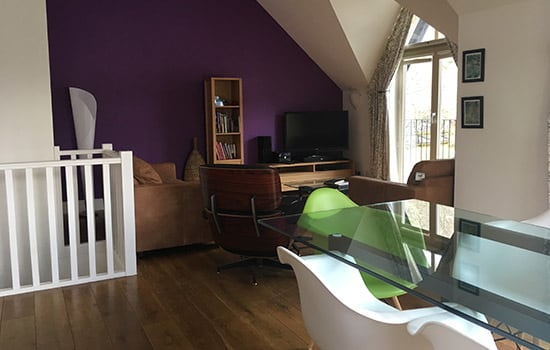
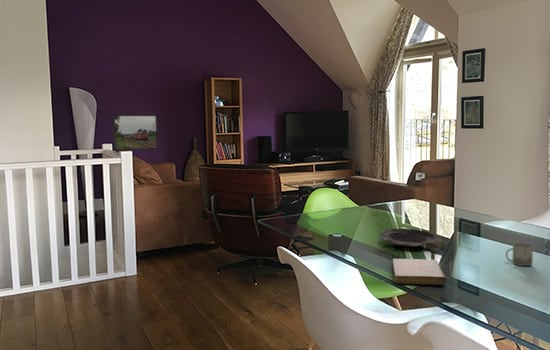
+ bowl (407, 239)
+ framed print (136, 132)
+ cup (518, 254)
+ notebook (417, 270)
